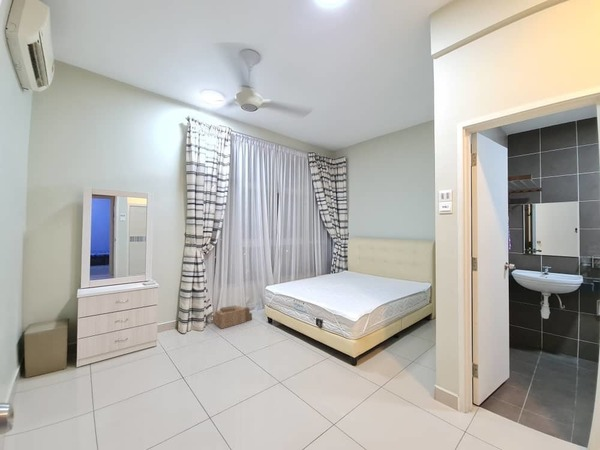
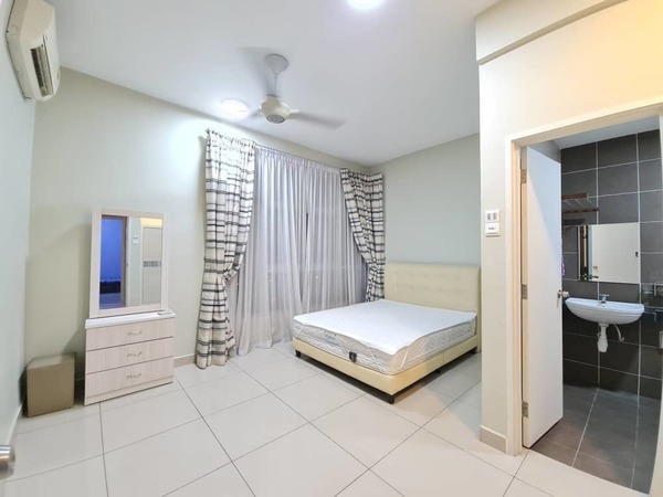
- cardboard box (231, 313)
